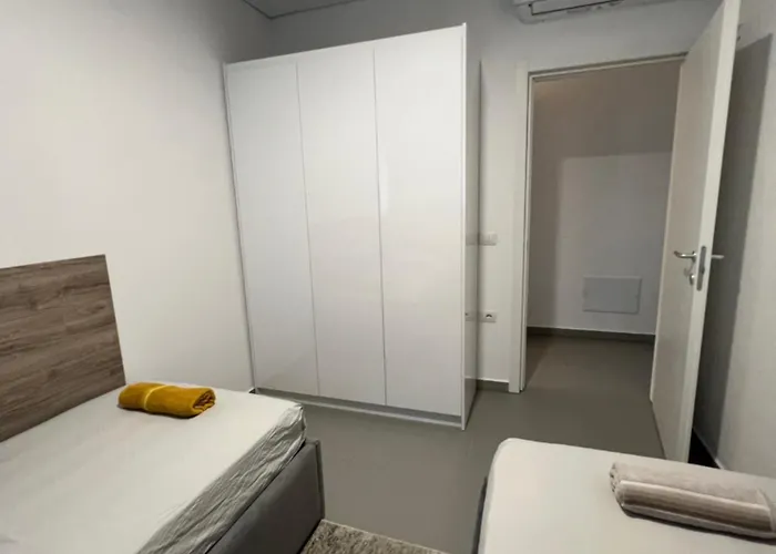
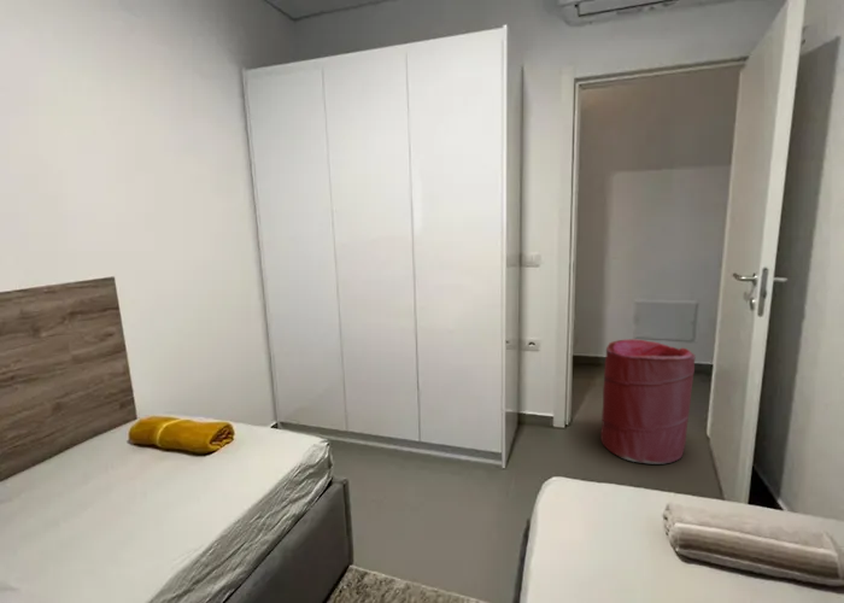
+ laundry hamper (645, 396)
